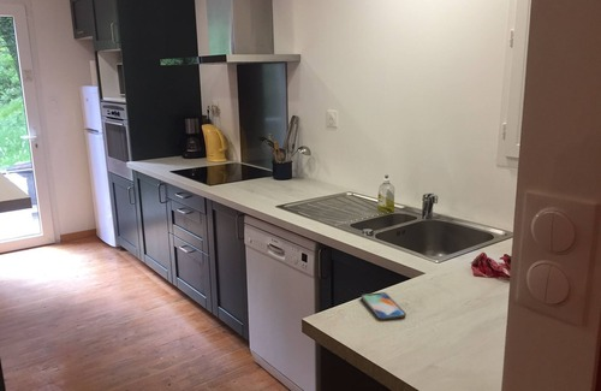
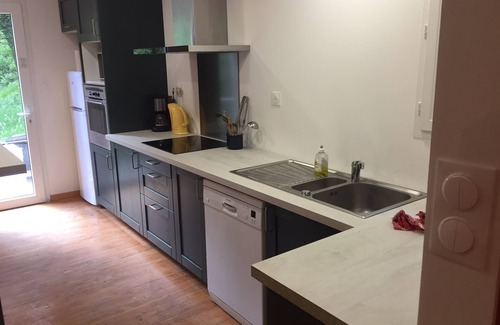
- smartphone (382, 304)
